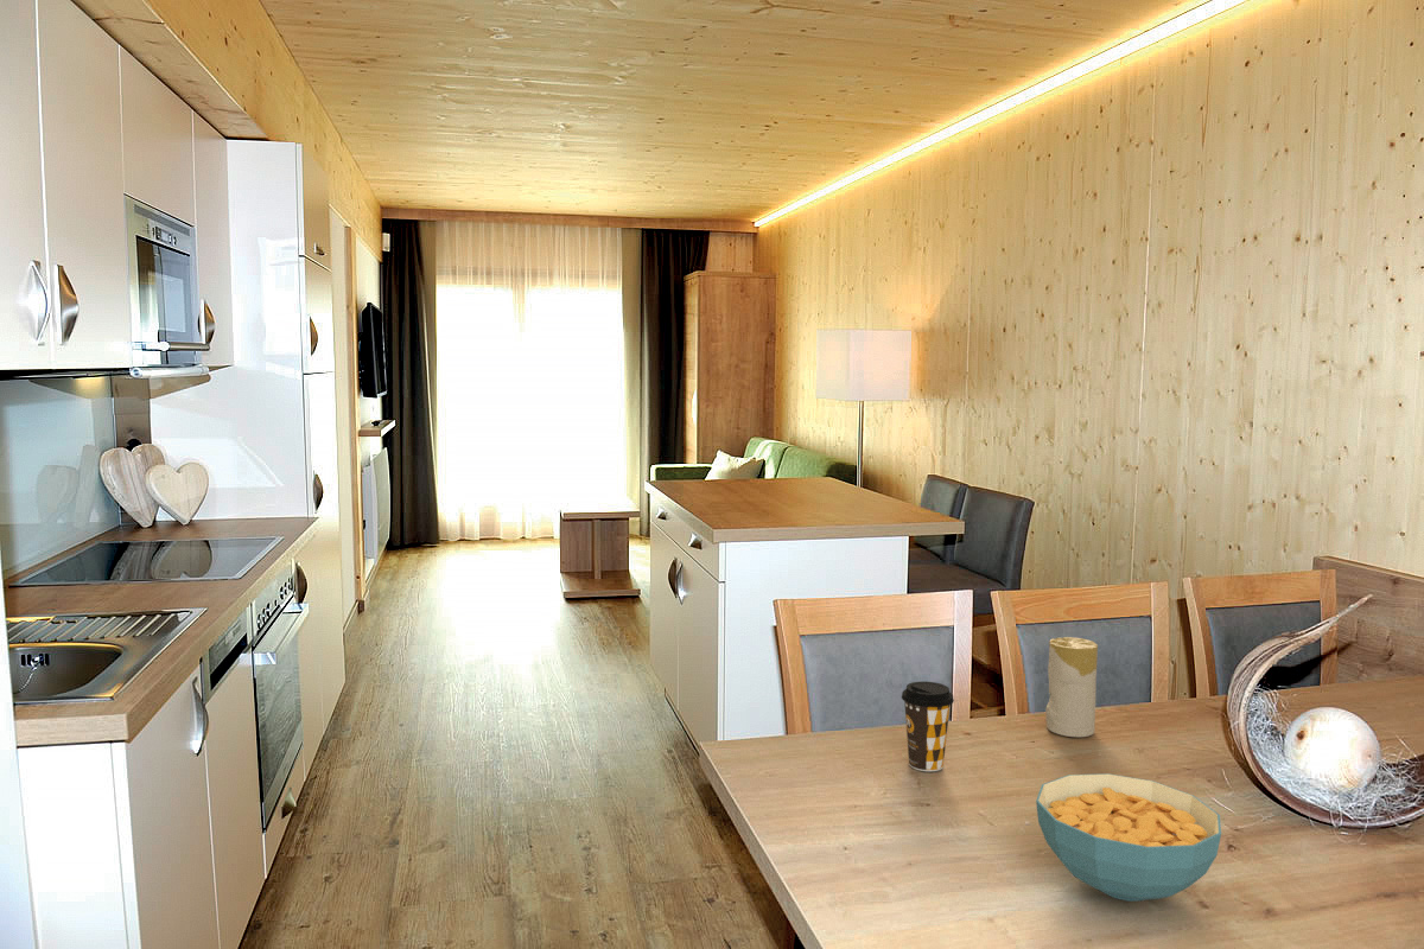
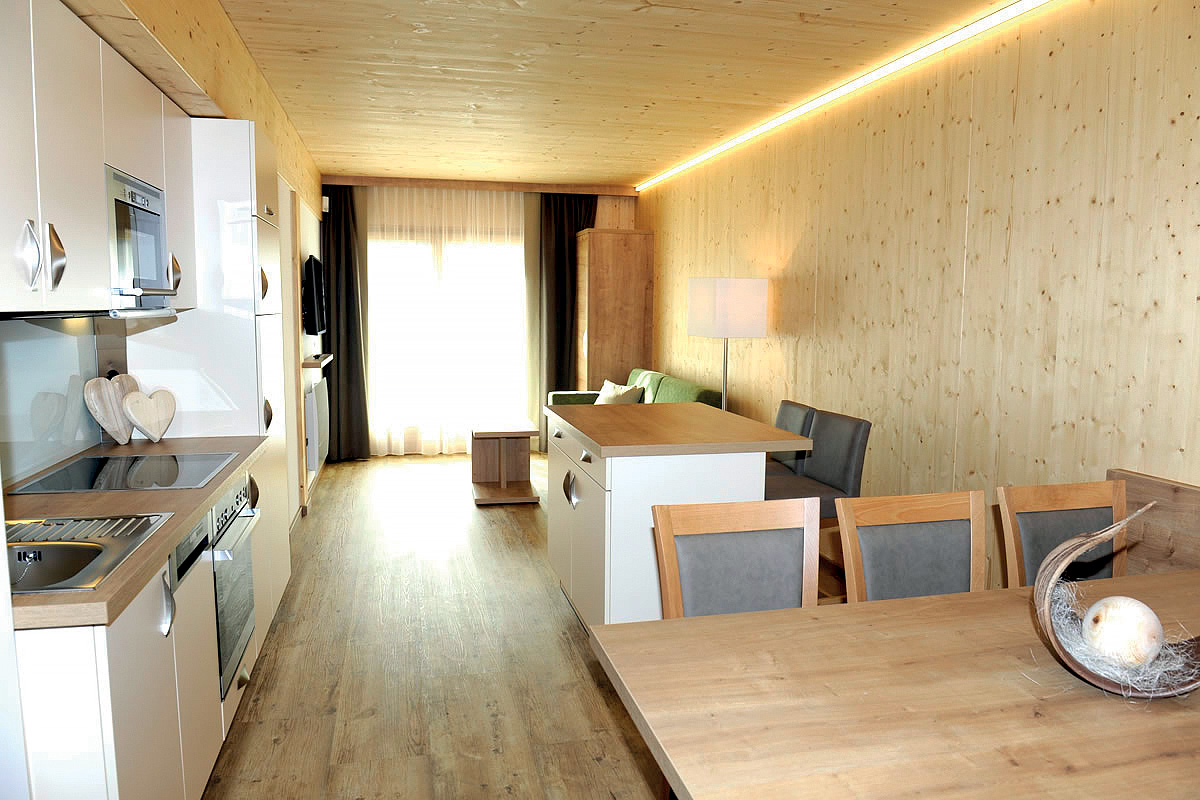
- cereal bowl (1124, 847)
- coffee cup (927, 726)
- candle (1070, 686)
